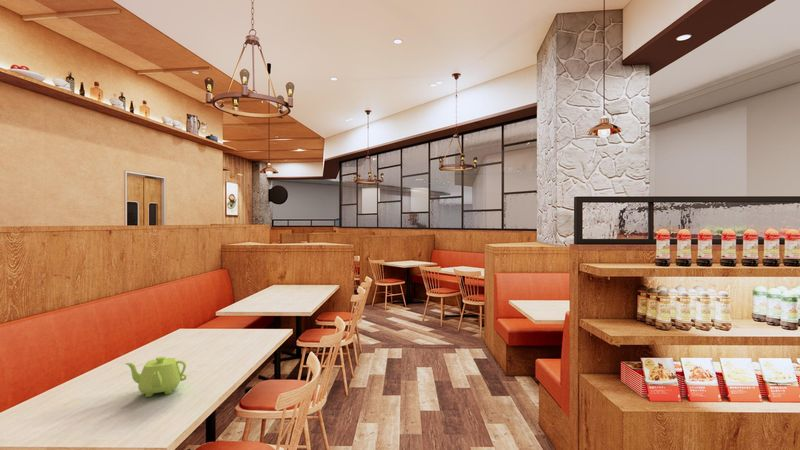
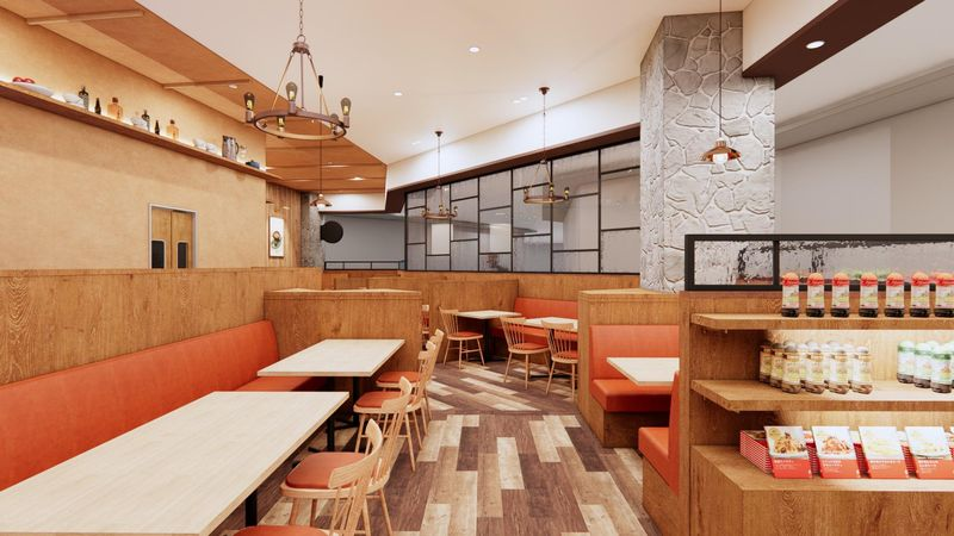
- teapot (156, 374)
